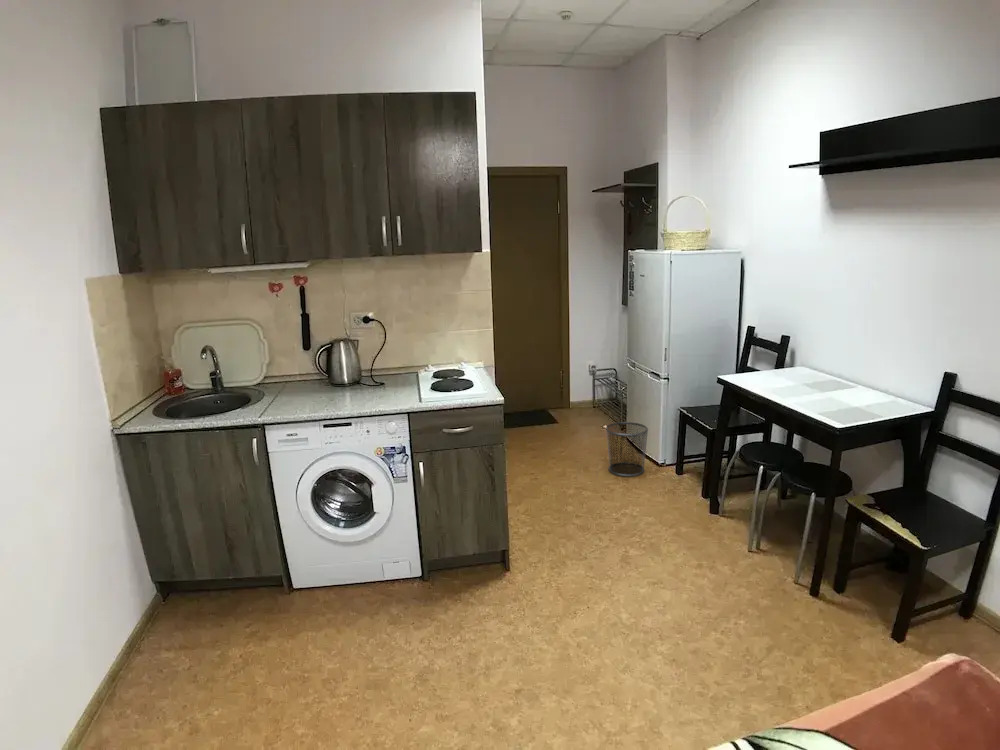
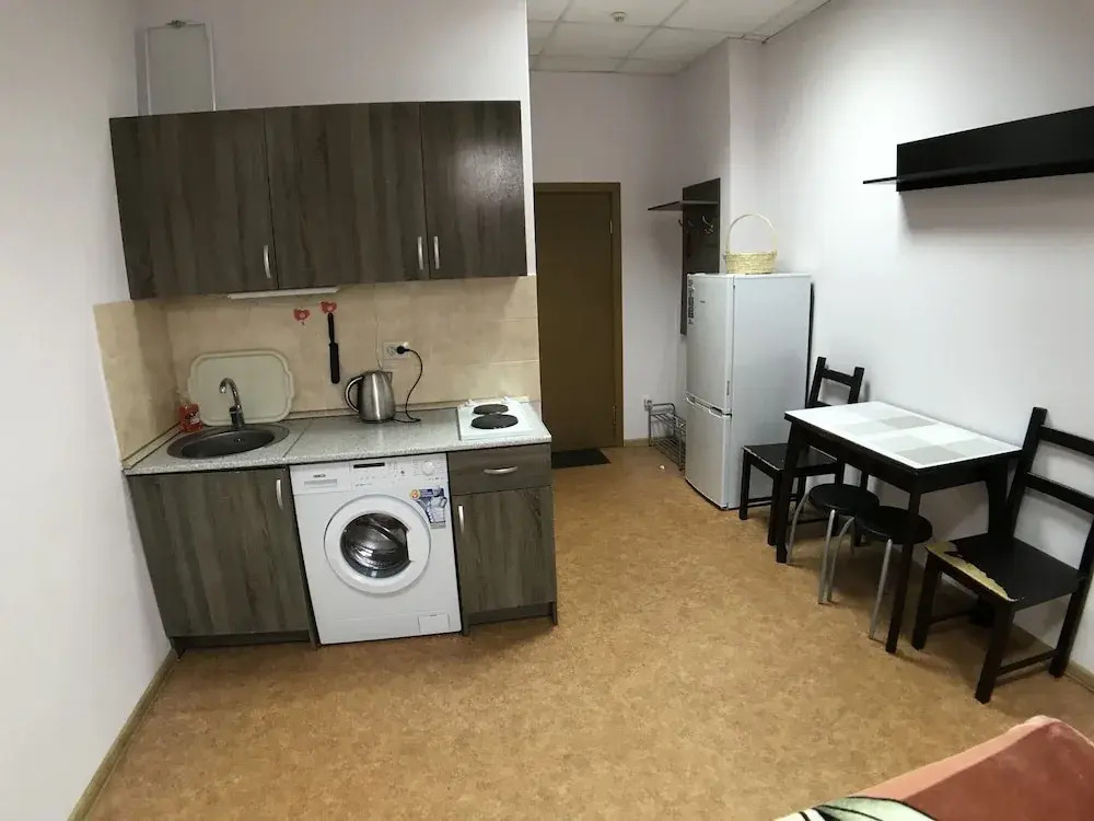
- waste bin (626, 449)
